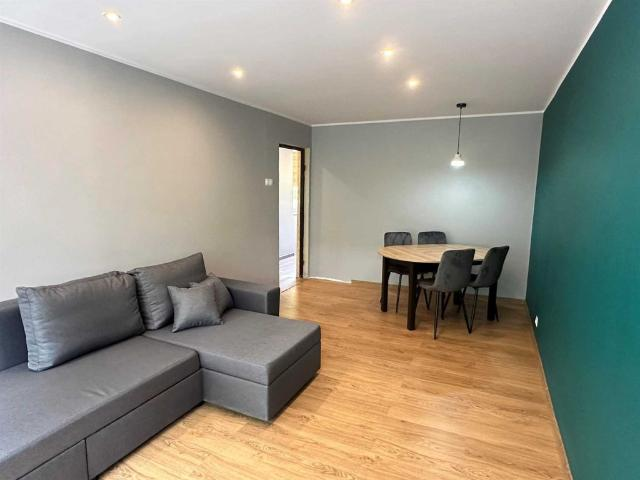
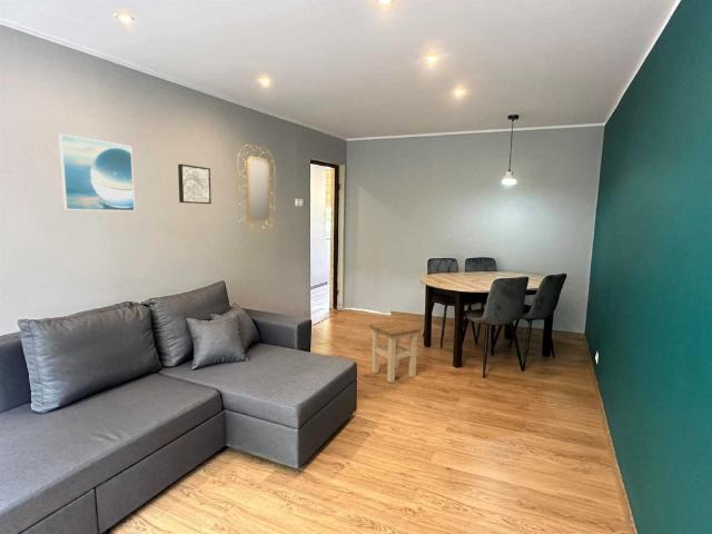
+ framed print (99, 176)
+ home mirror (259, 190)
+ wall art (195, 185)
+ stool (394, 350)
